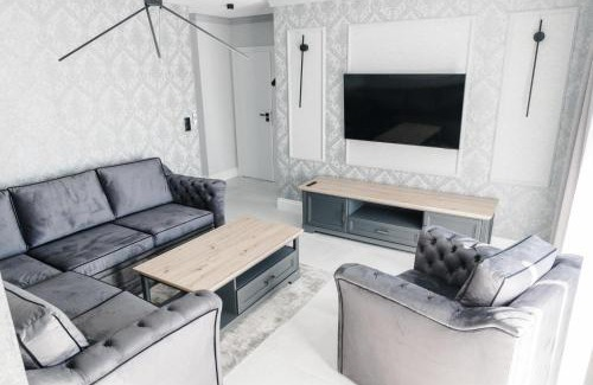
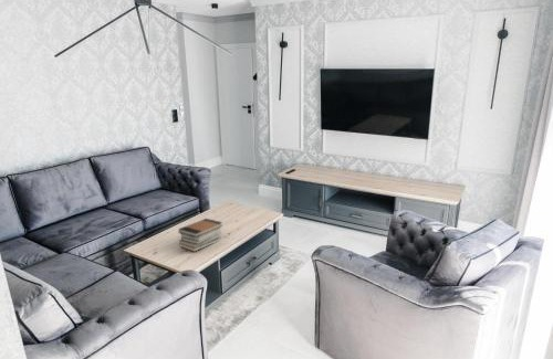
+ book stack (201, 234)
